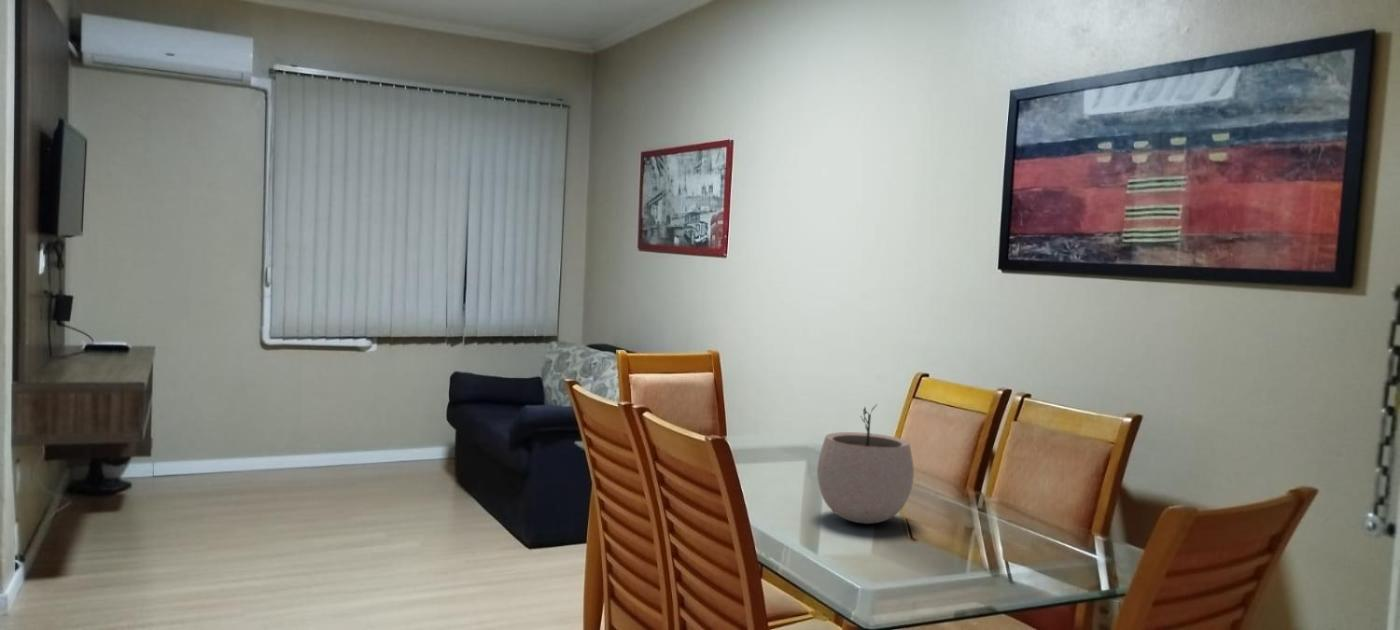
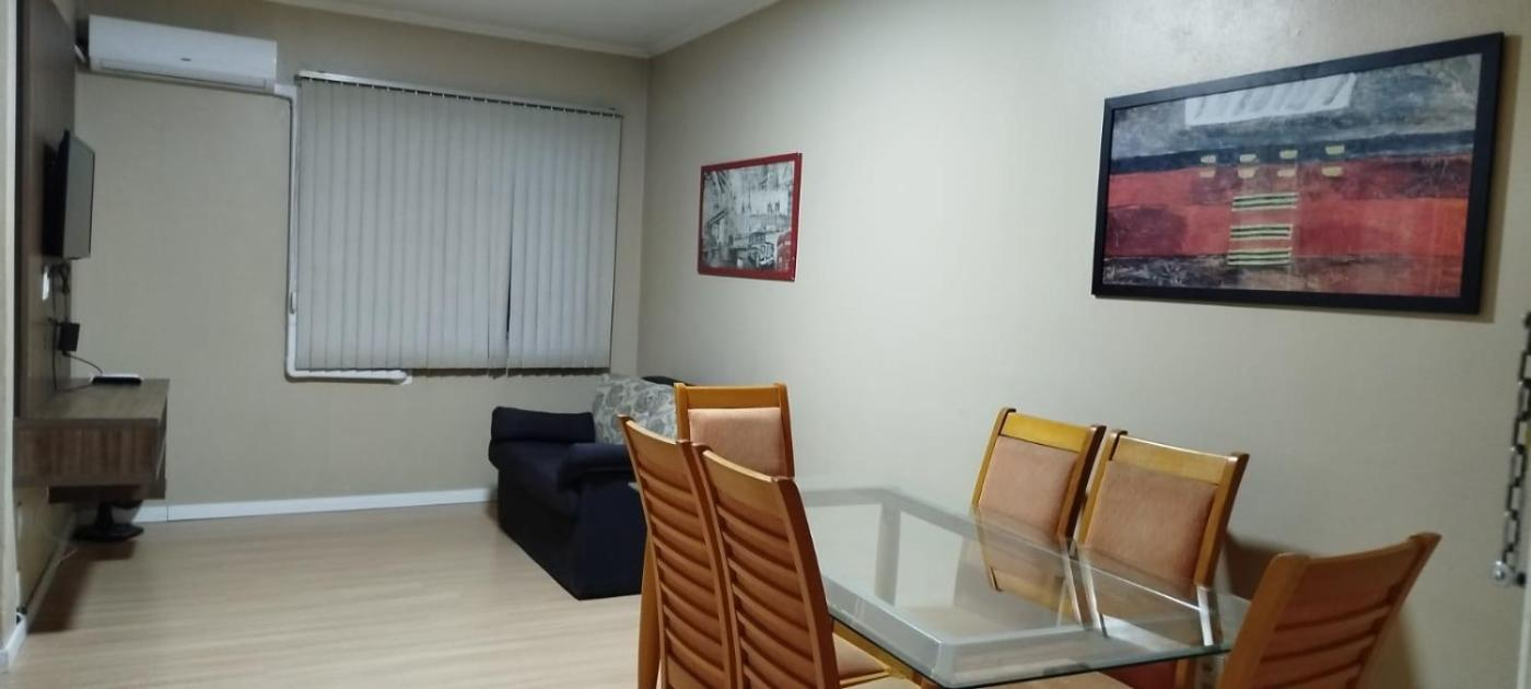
- plant pot (865, 462)
